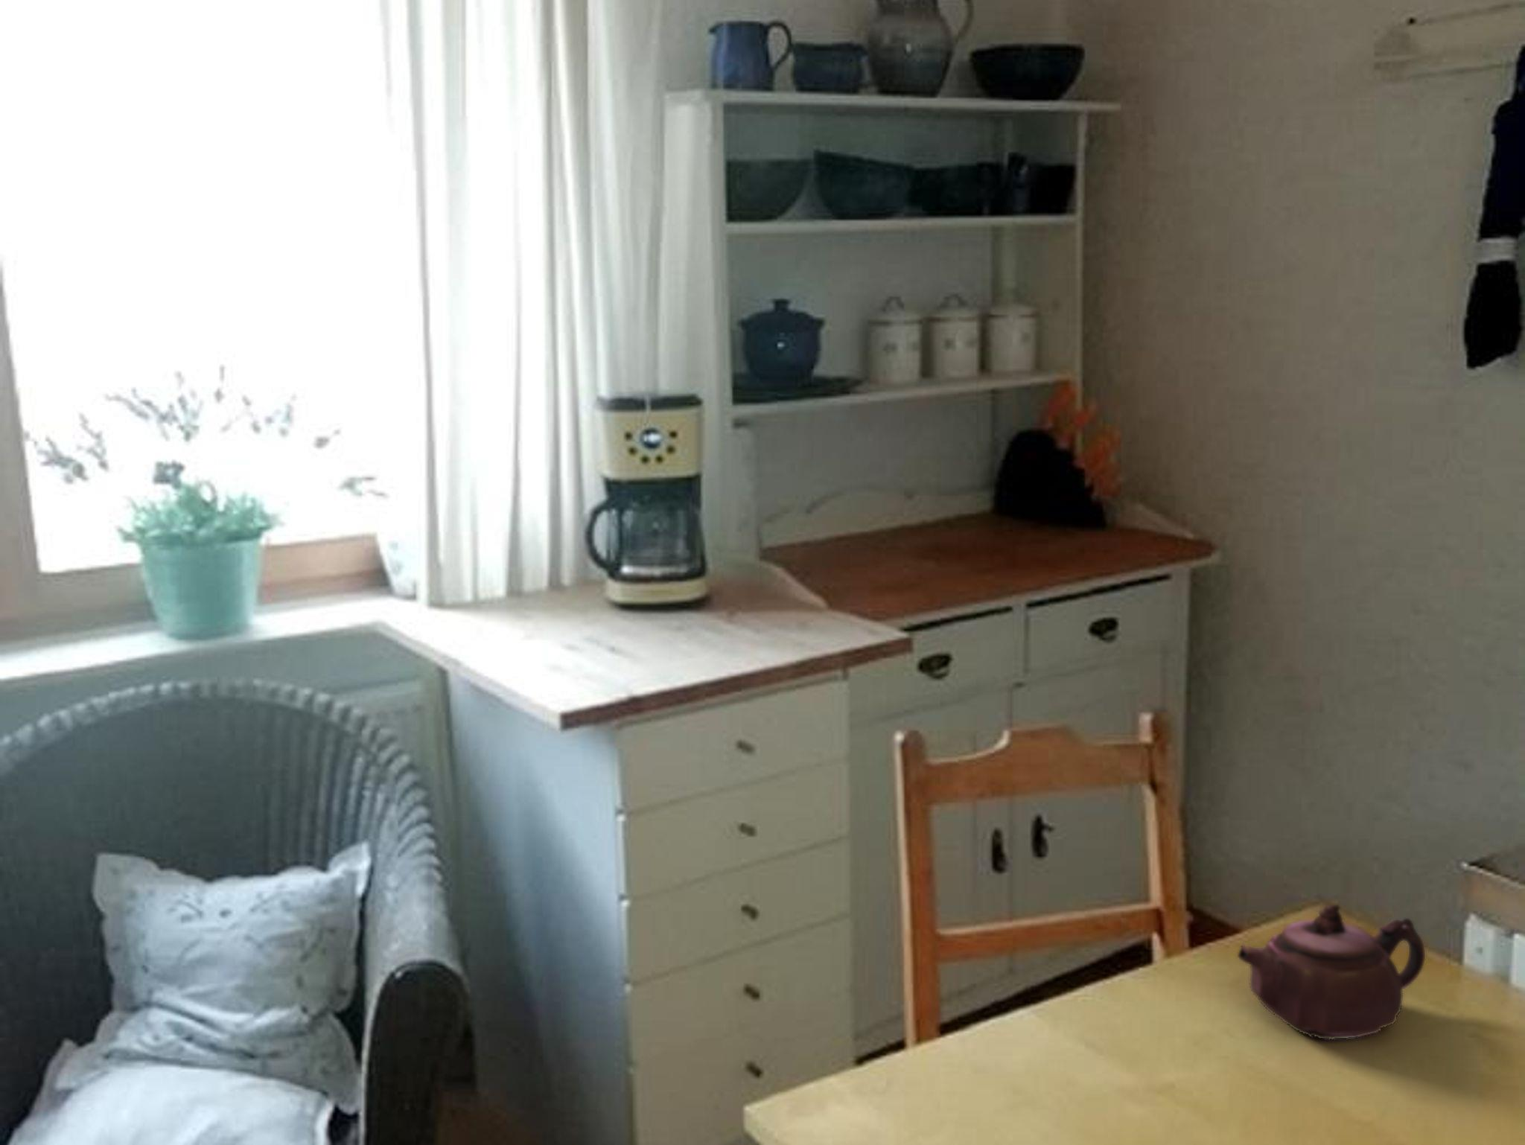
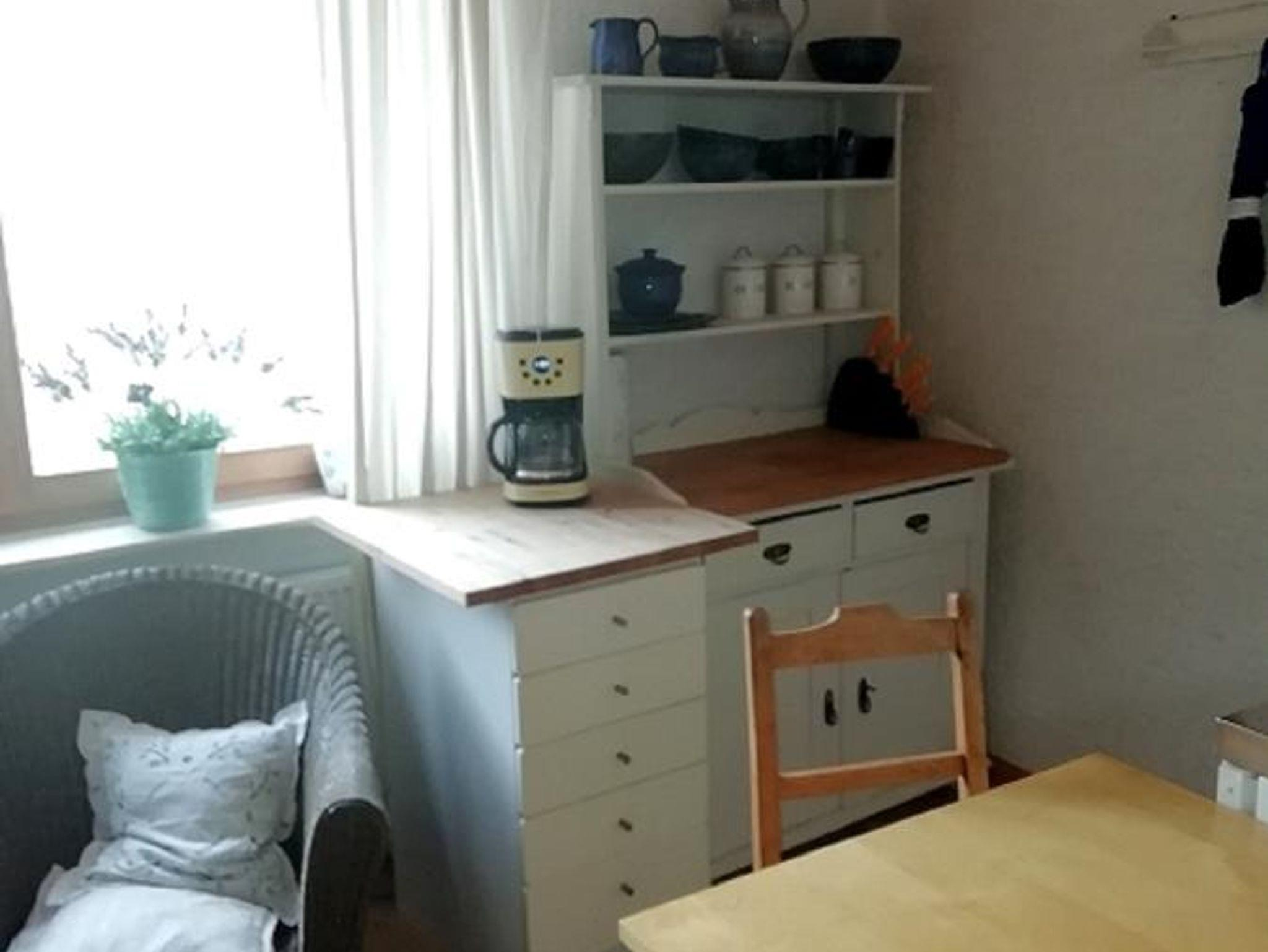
- teapot (1333, 961)
